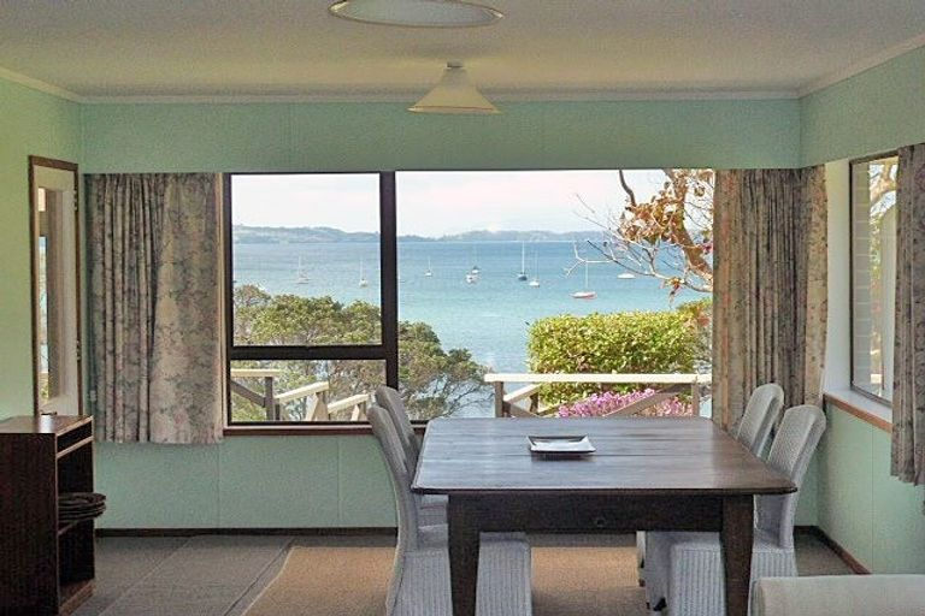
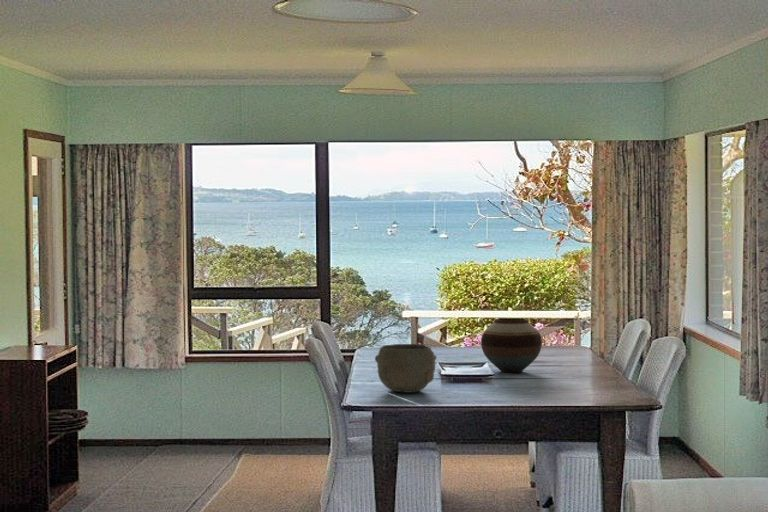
+ vase (511, 345)
+ bowl (406, 368)
